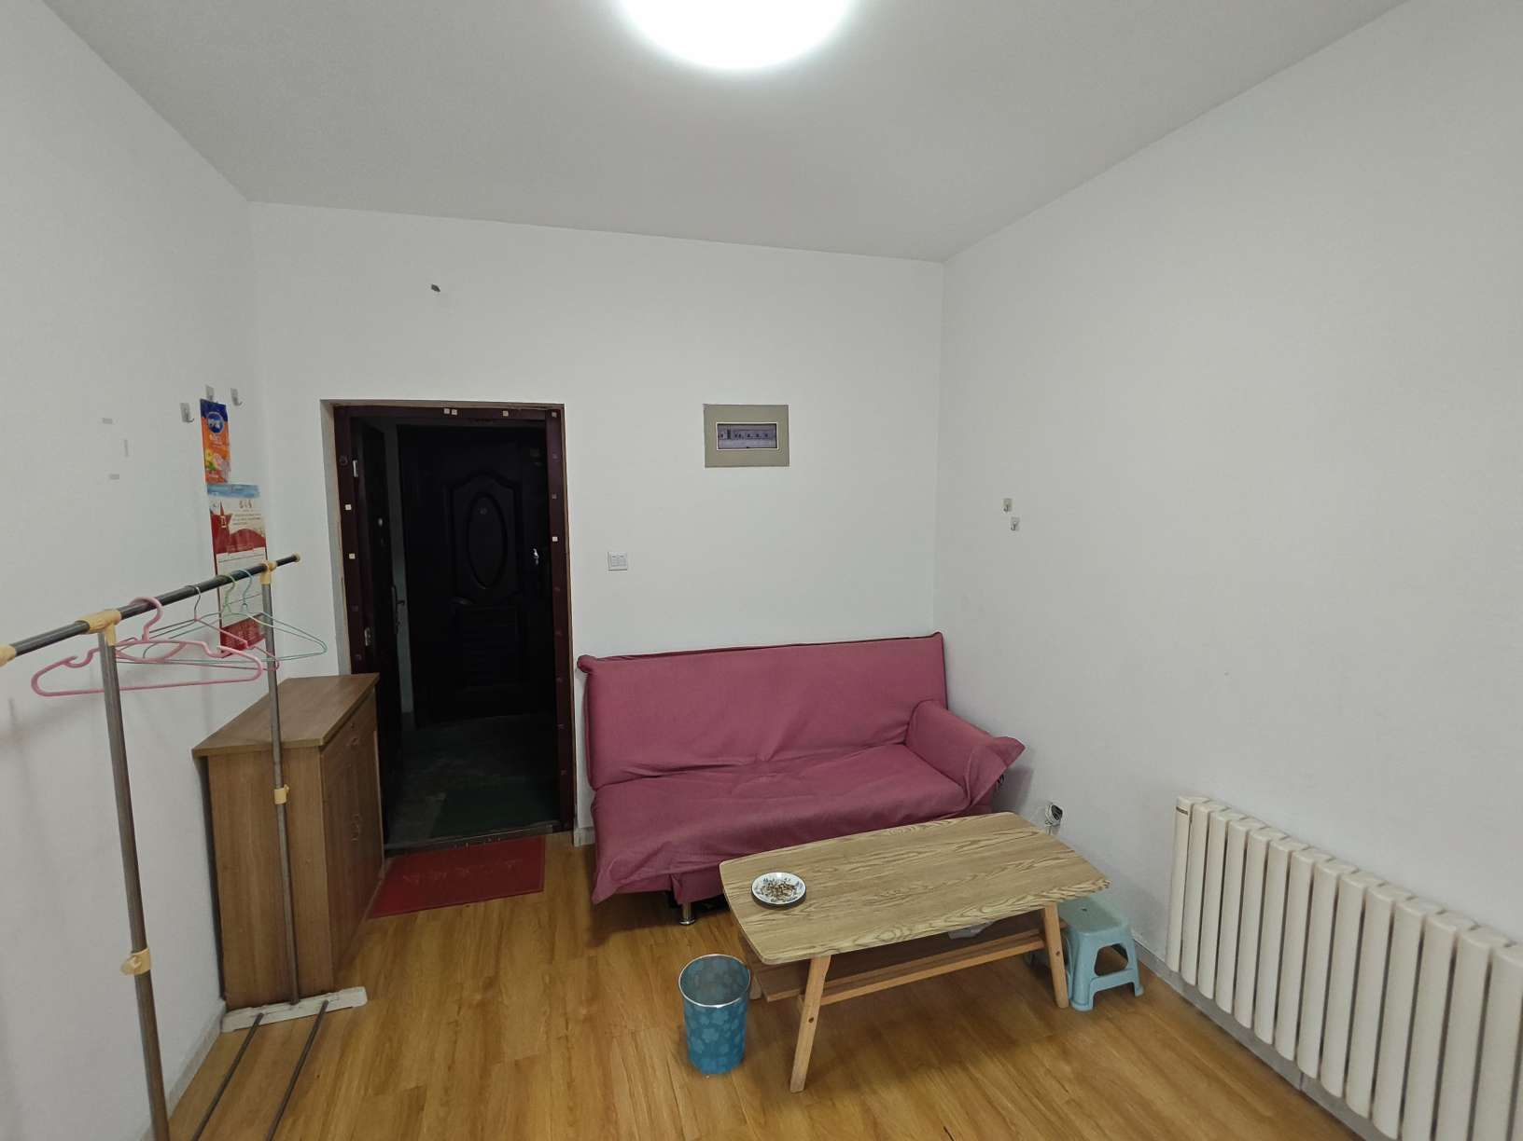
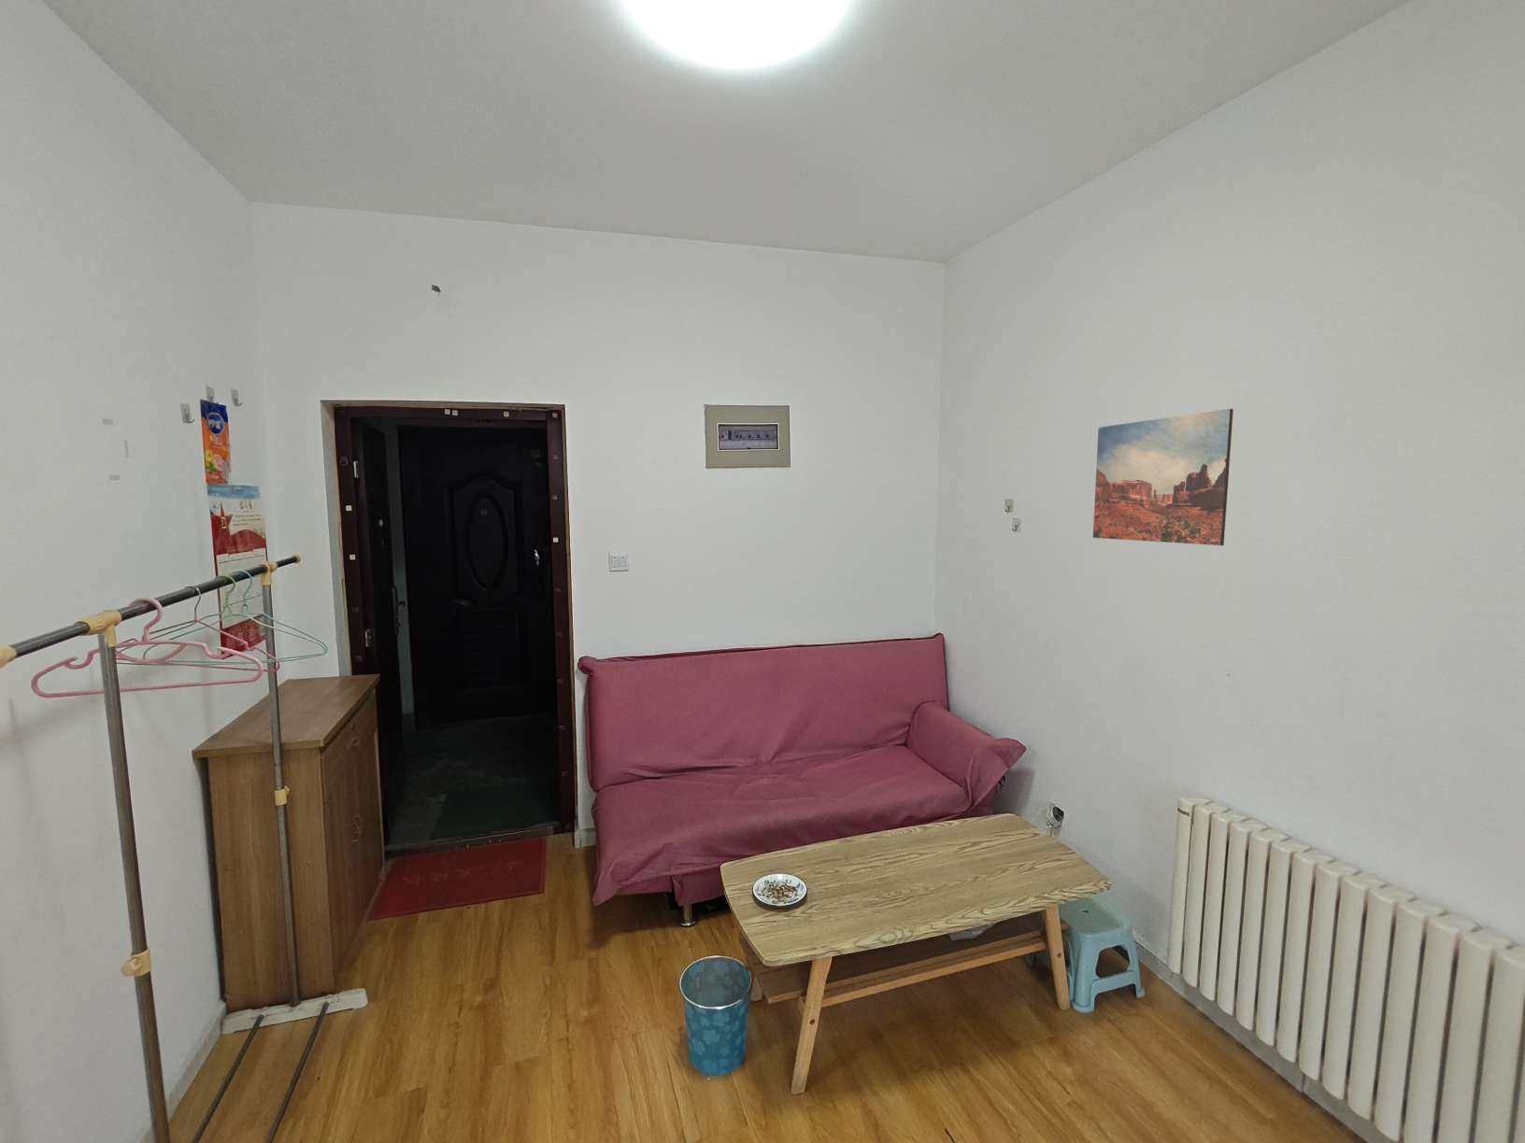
+ wall art (1155, 480)
